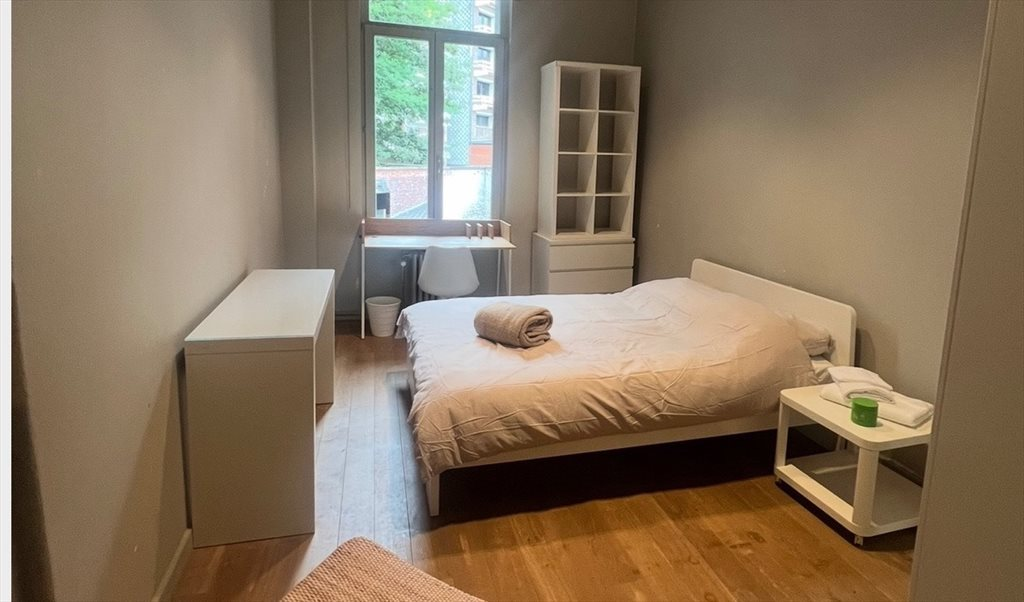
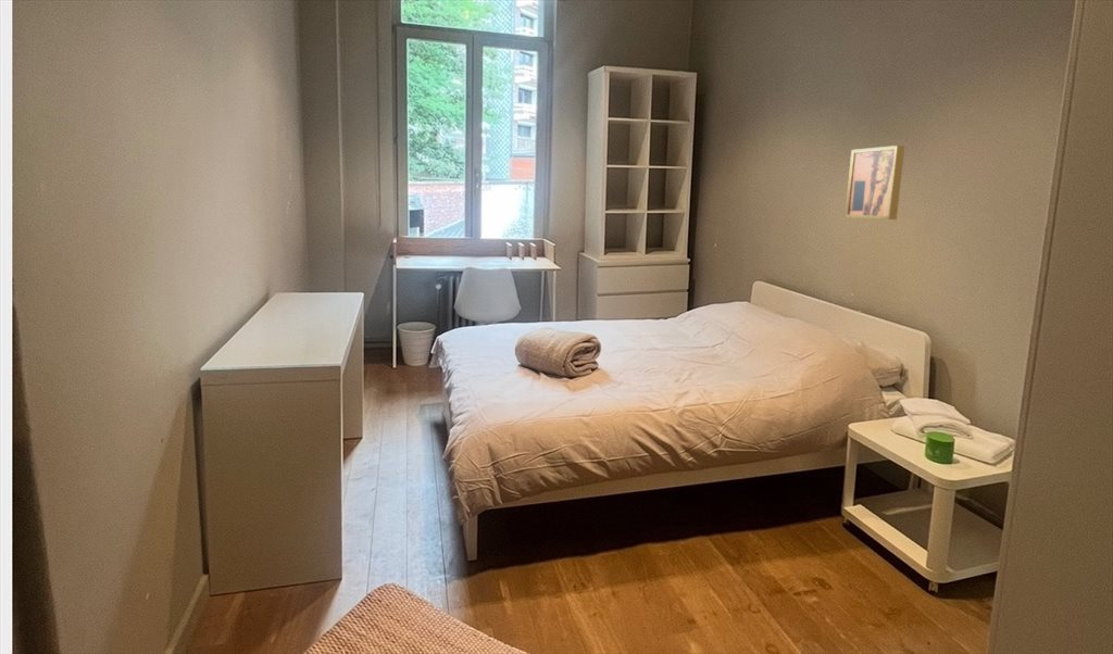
+ wall art (873, 183)
